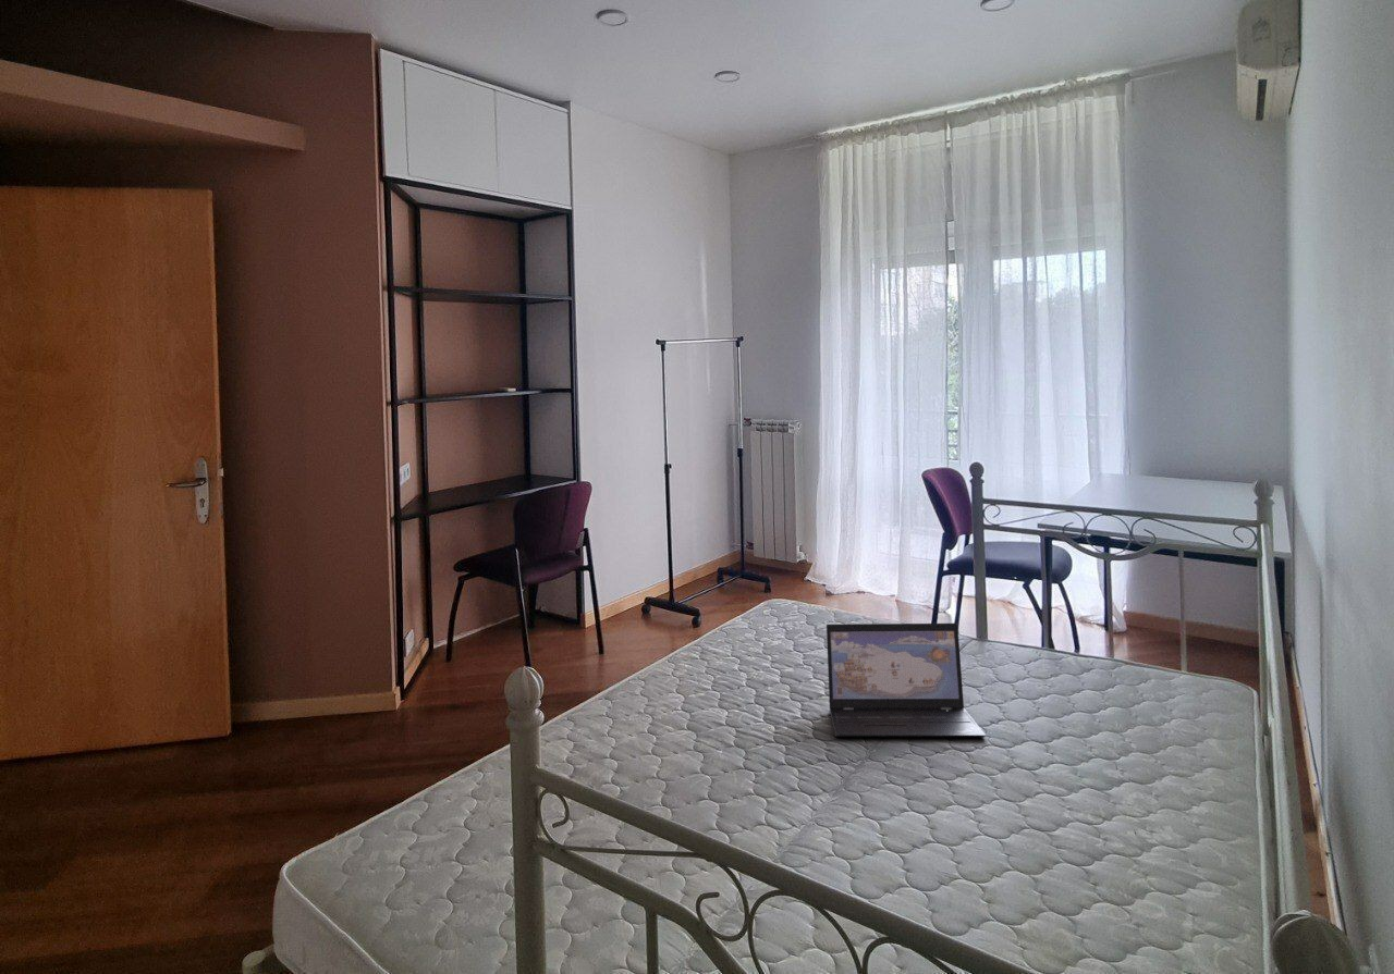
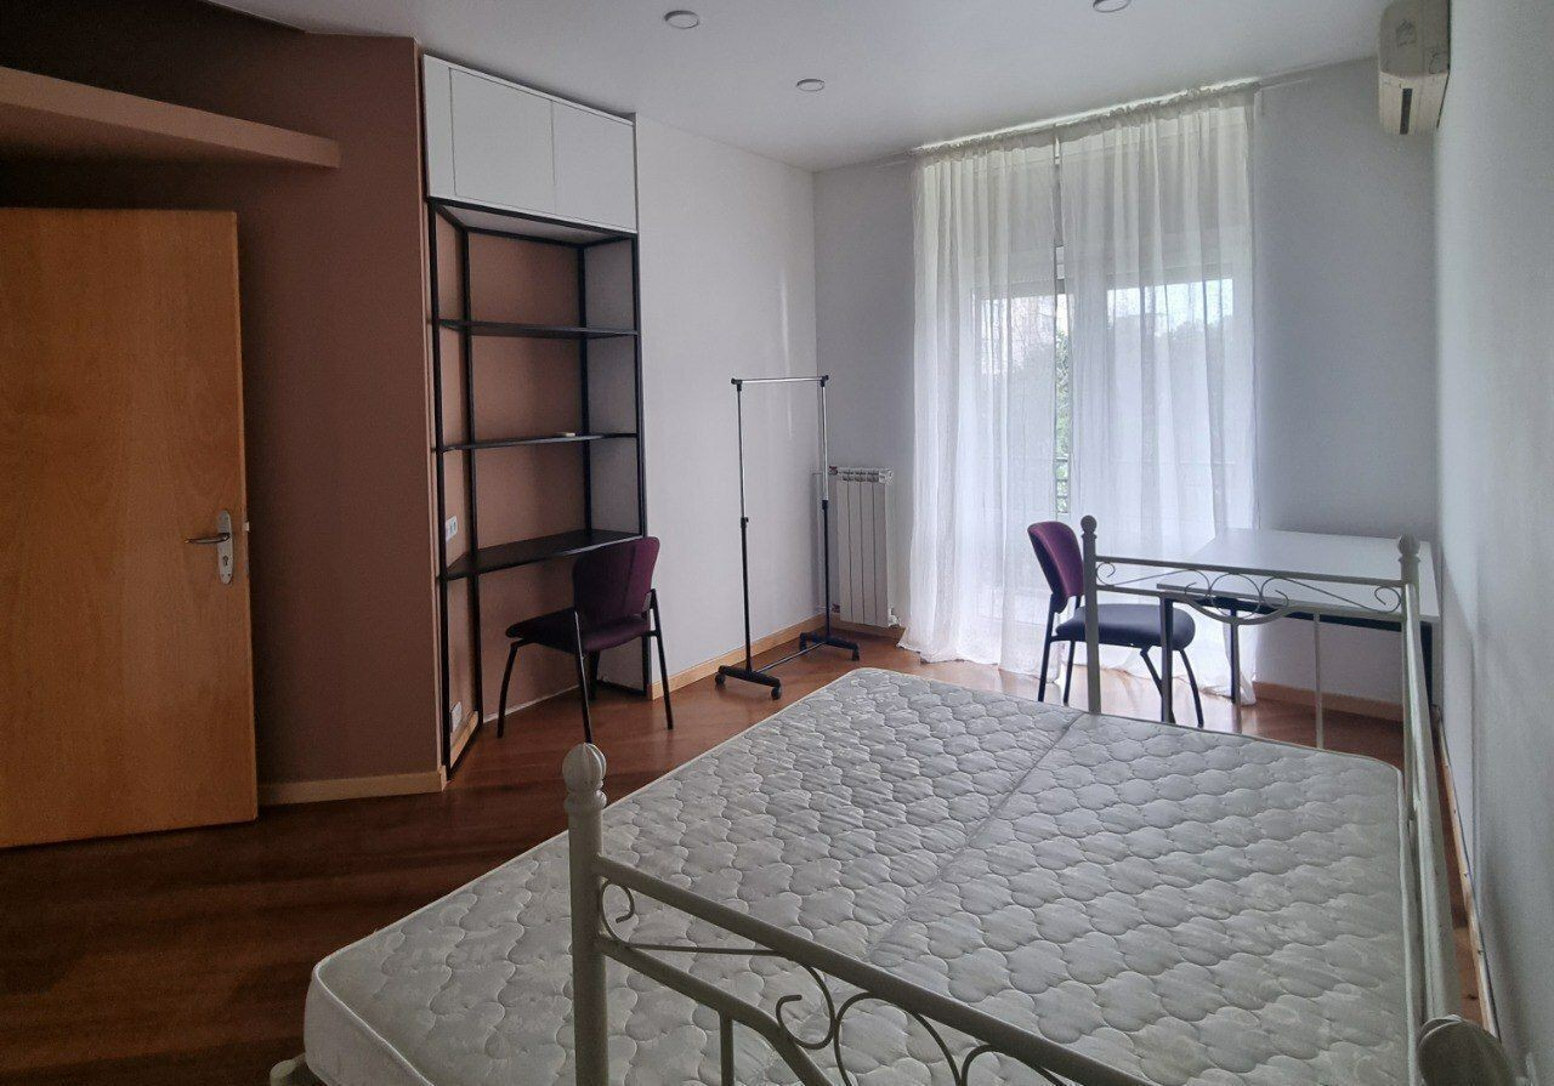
- laptop (900, 677)
